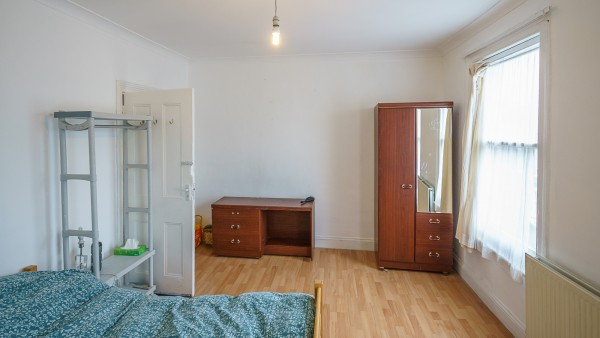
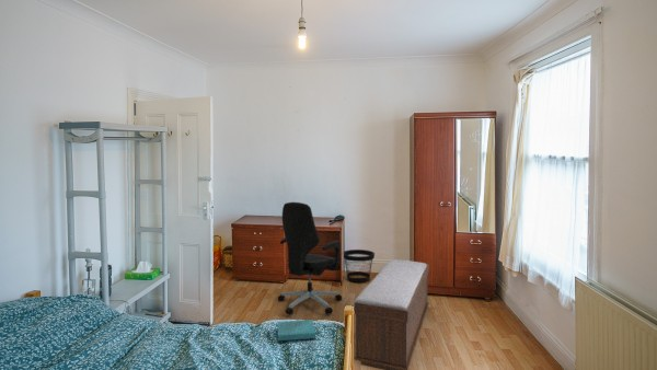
+ bench (396, 304)
+ office chair (308, 252)
+ wastebasket (358, 266)
+ book (296, 329)
